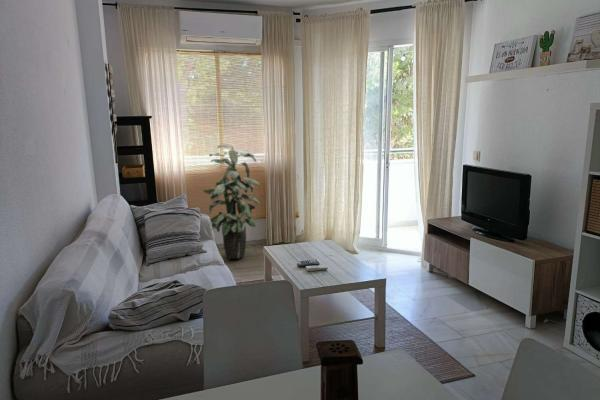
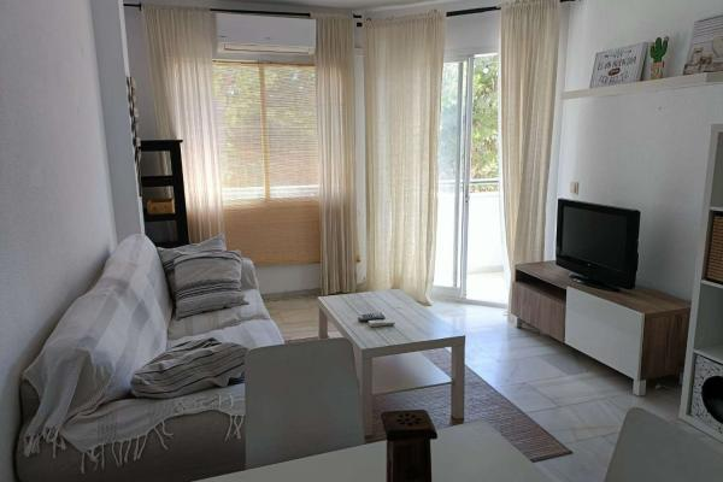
- indoor plant (231, 201)
